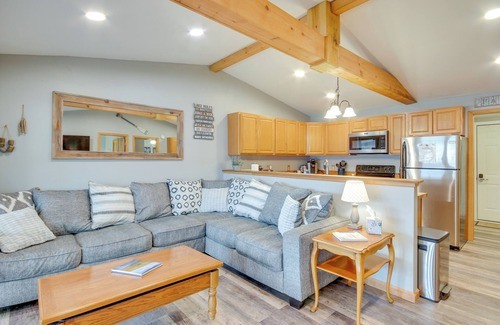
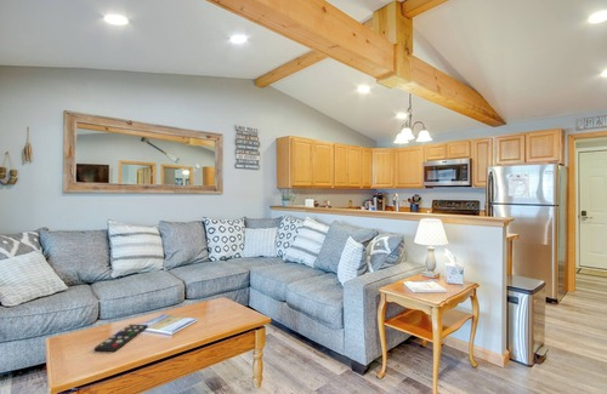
+ remote control (123, 336)
